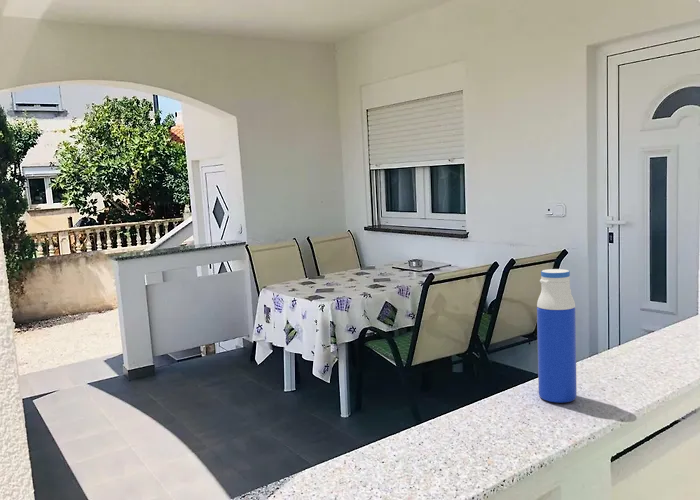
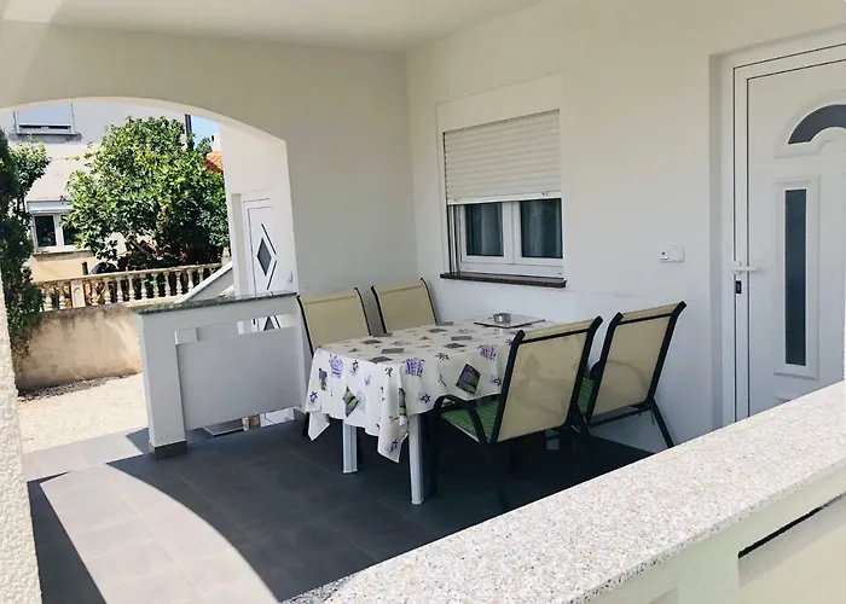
- water bottle (556, 334)
